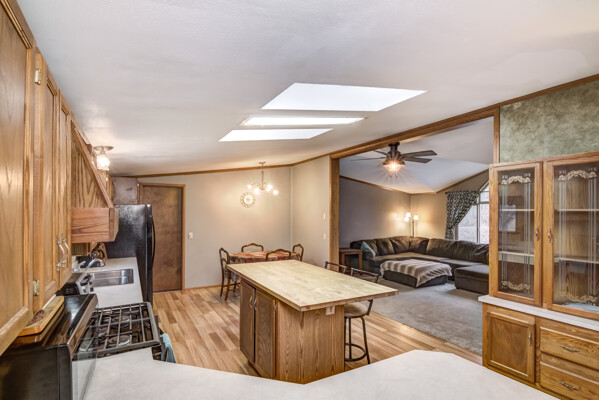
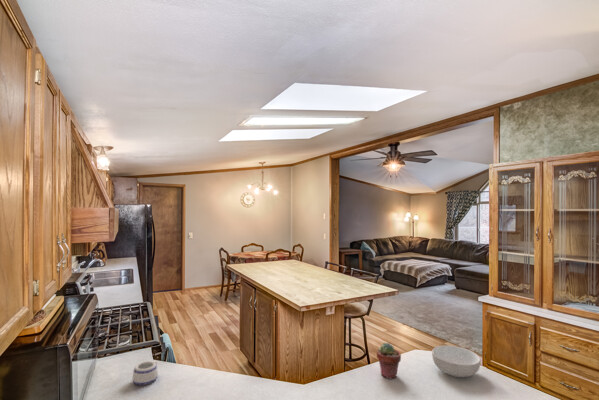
+ mug (147, 371)
+ potted succulent (388, 358)
+ cereal bowl (455, 363)
